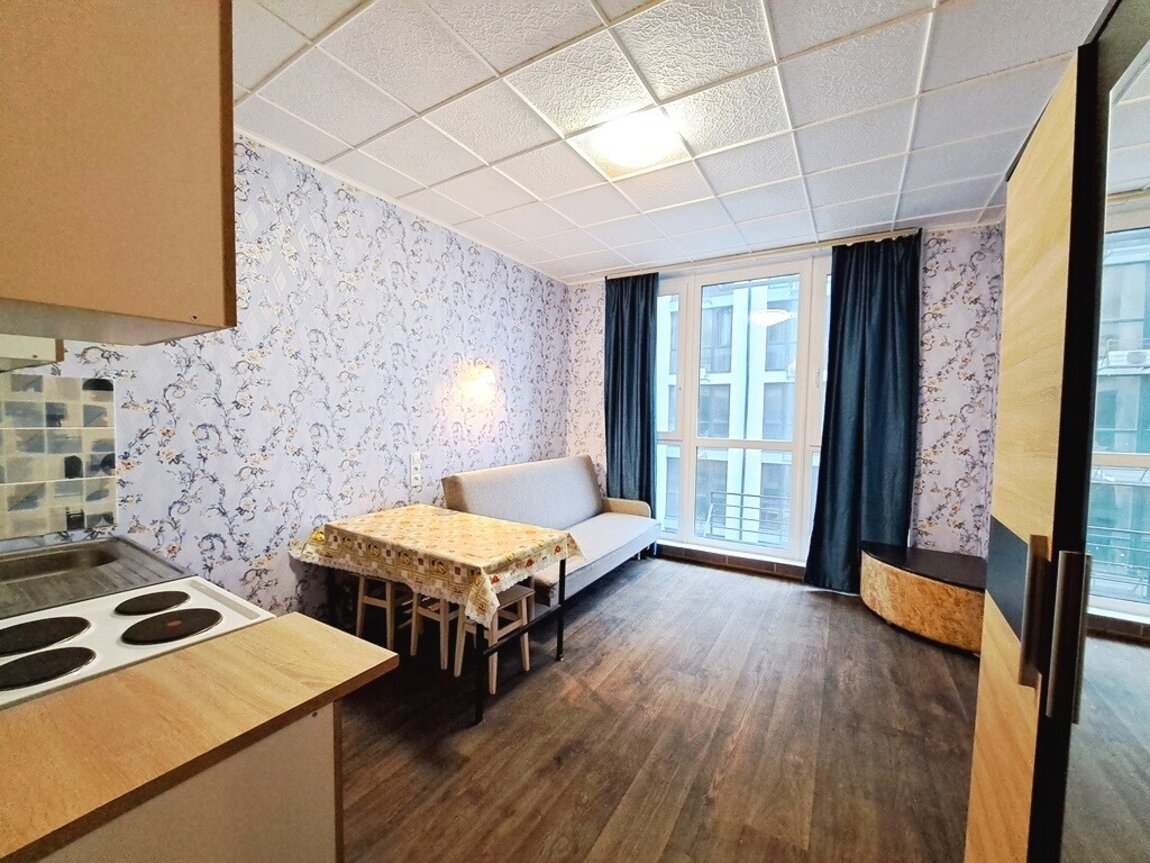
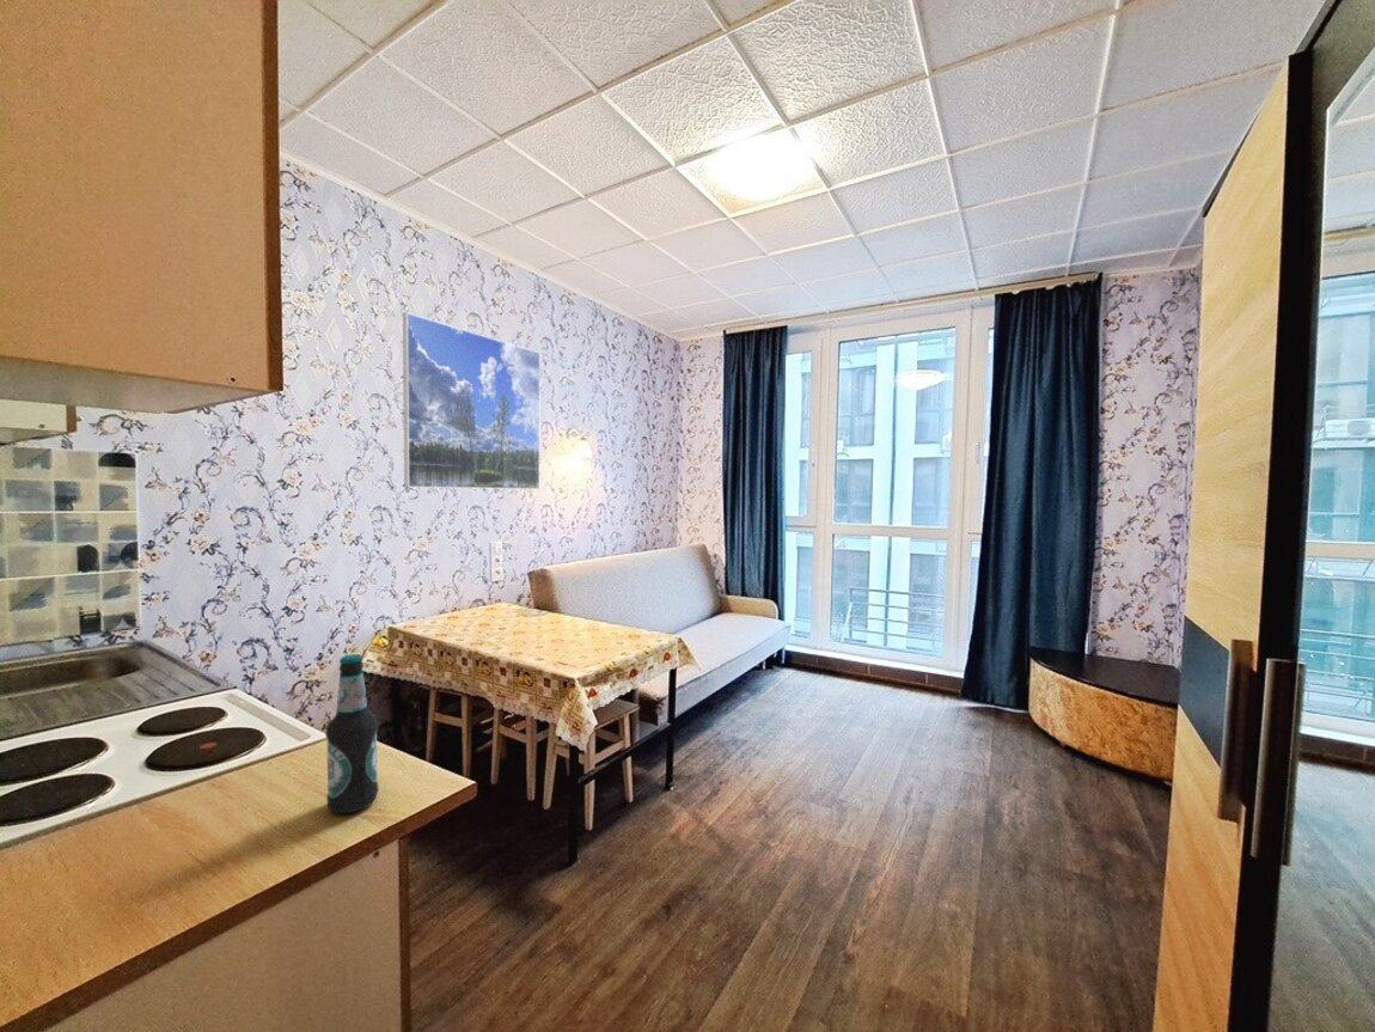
+ bottle (352, 731)
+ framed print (479, 411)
